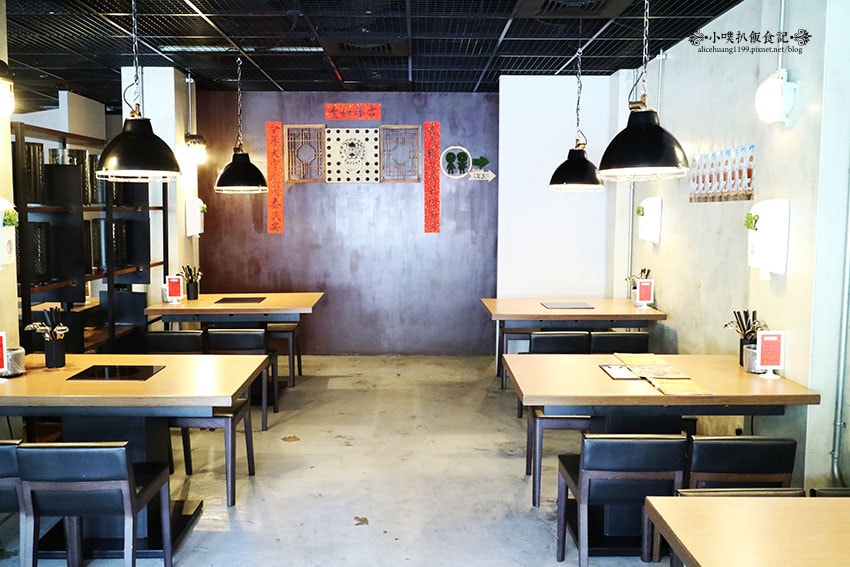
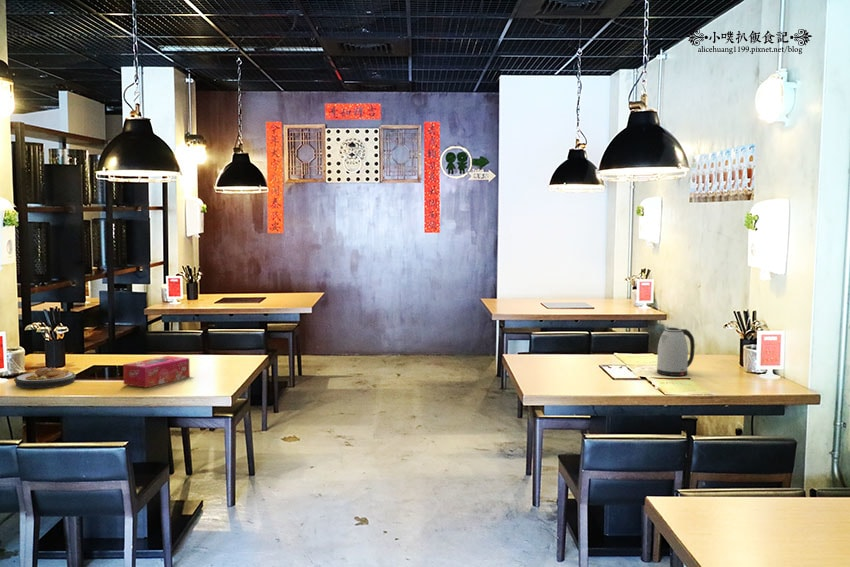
+ tissue box (157, 371)
+ plate (45, 376)
+ kettle (677, 350)
